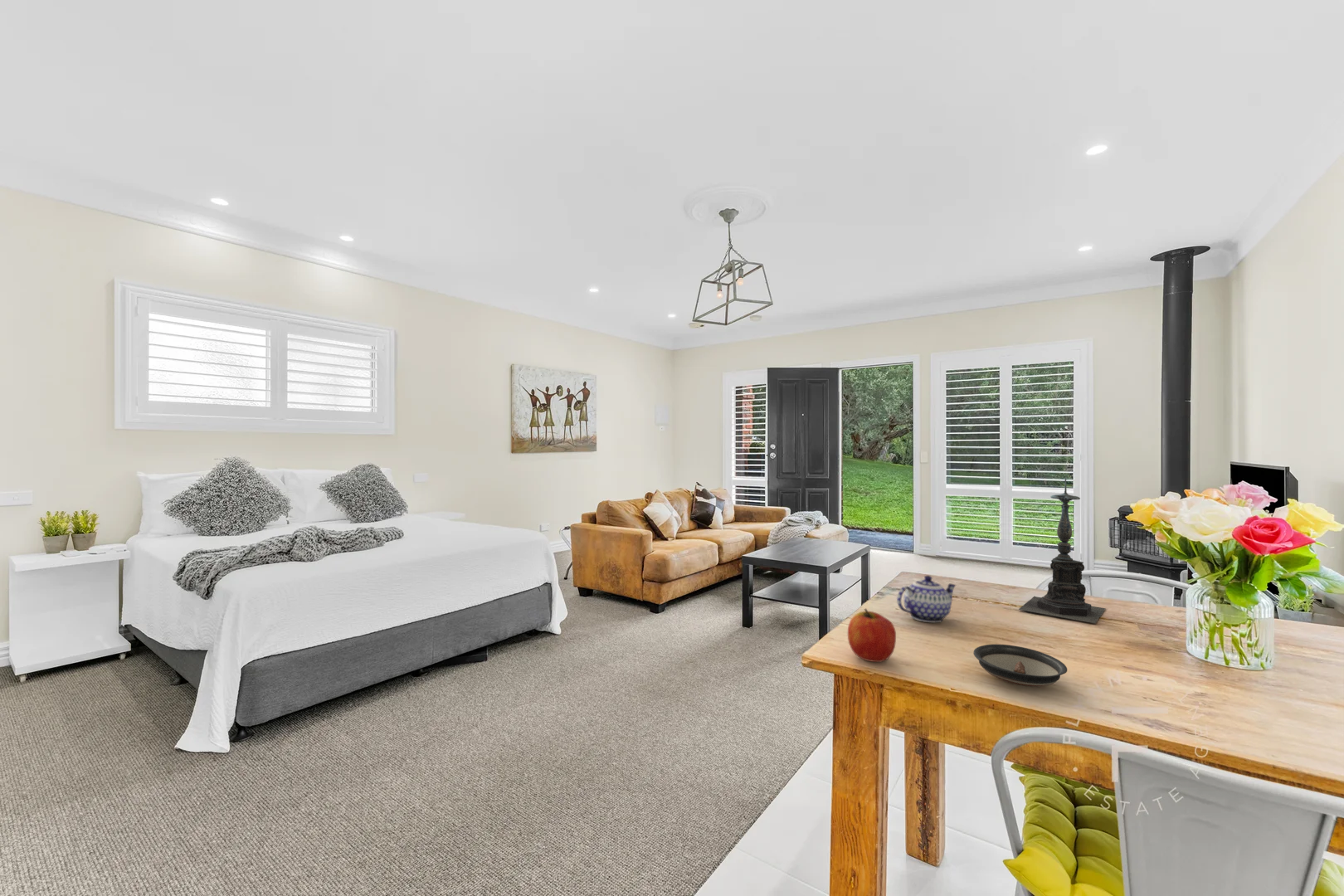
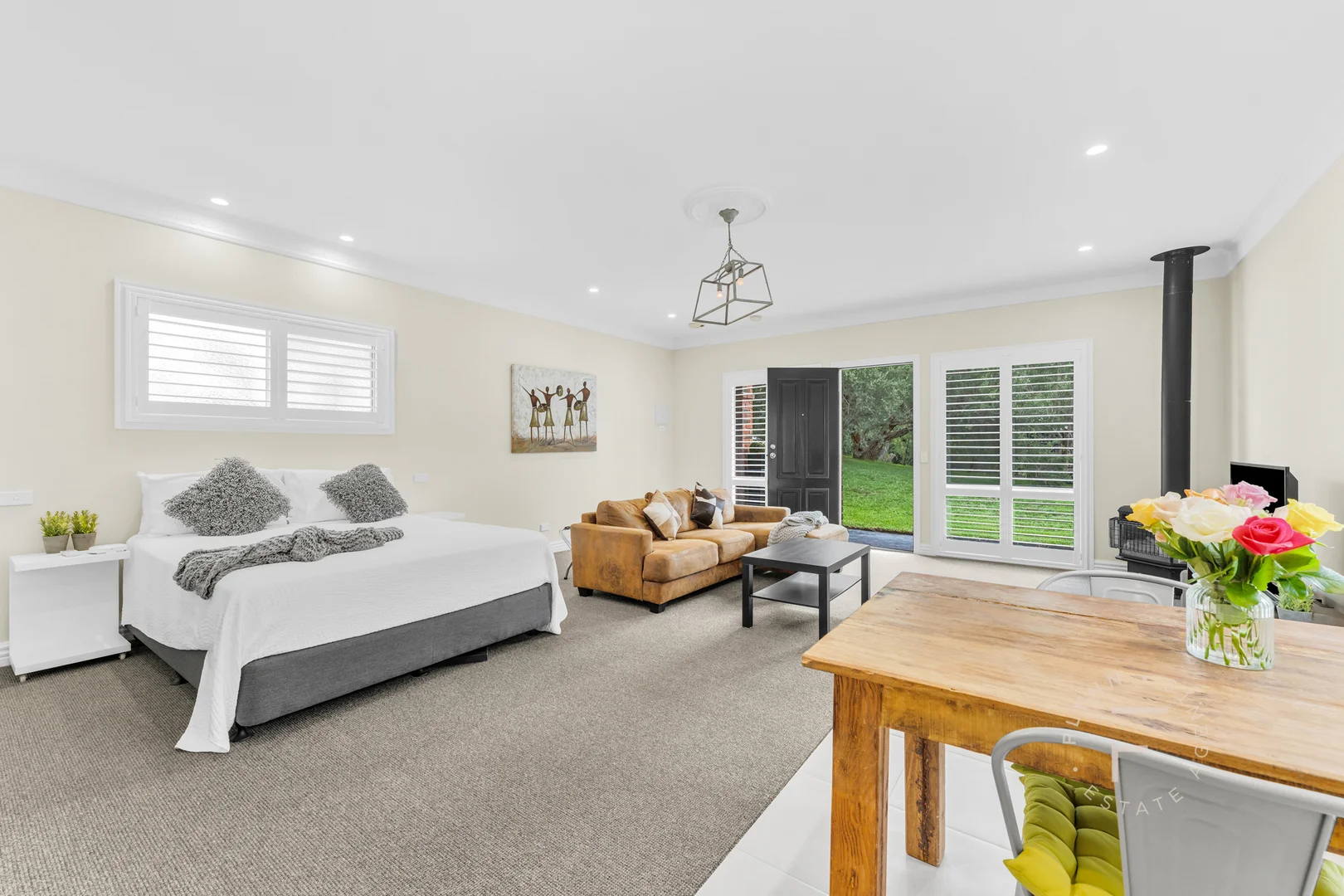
- candle holder (1063, 543)
- teapot (927, 597)
- saucer (1018, 668)
- apple (871, 633)
